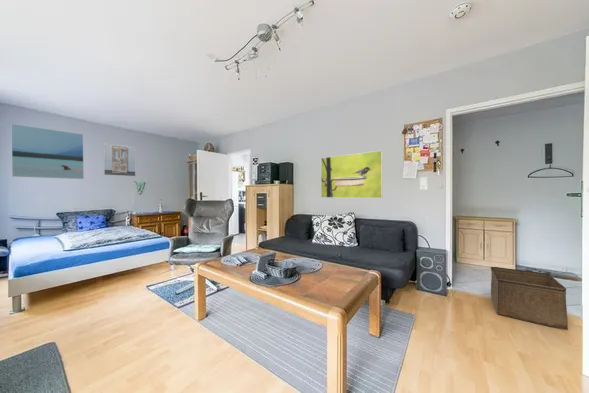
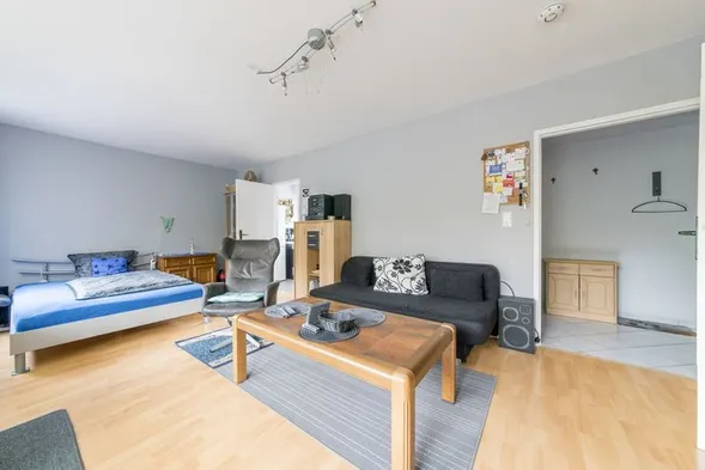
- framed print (120, 160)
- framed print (50, 153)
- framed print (349, 176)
- storage bin (523, 293)
